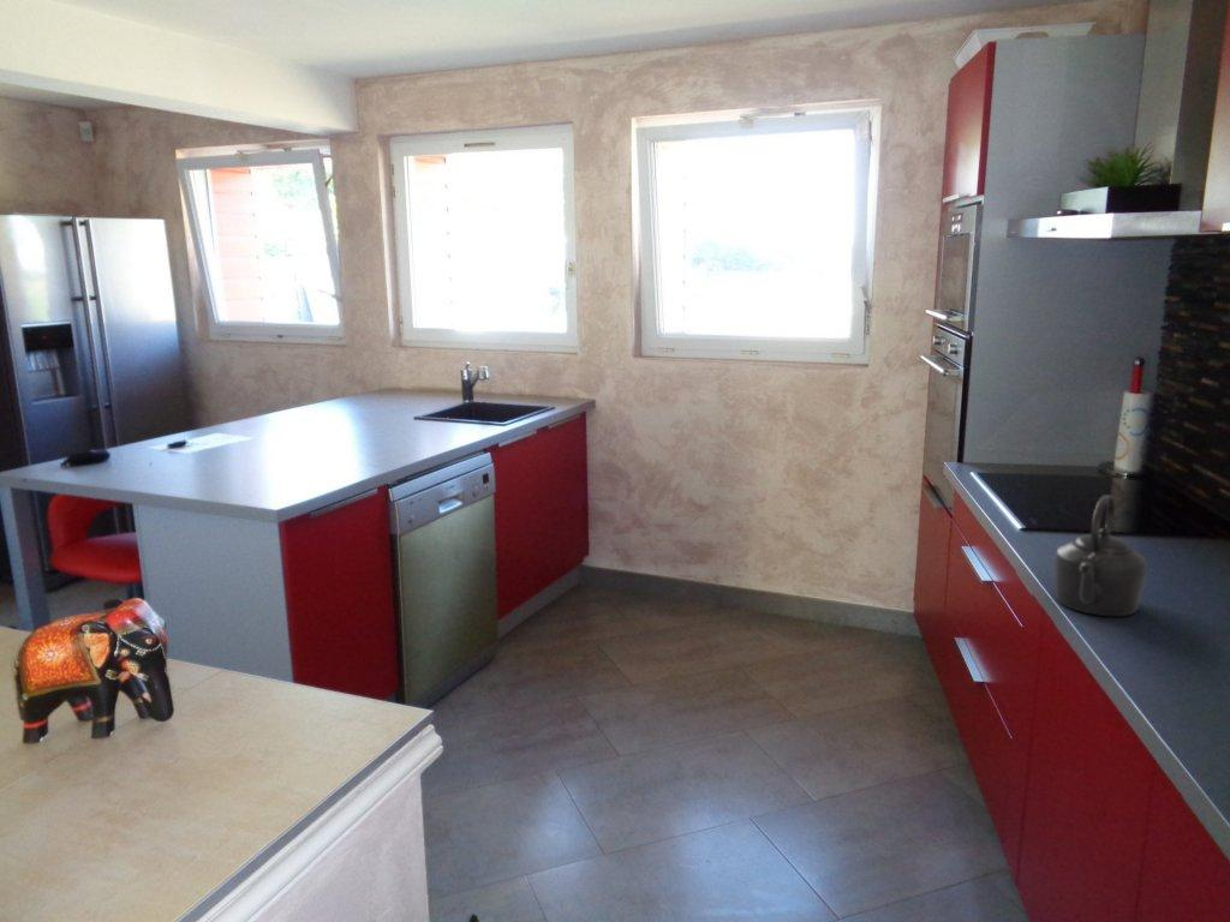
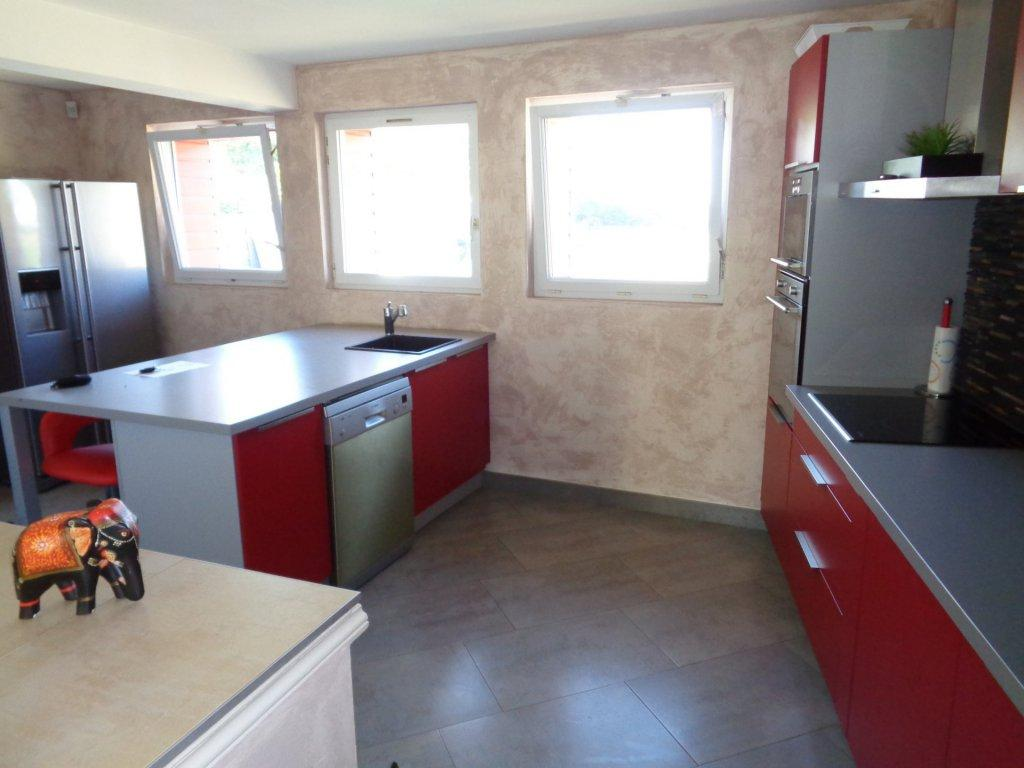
- kettle (1097, 556)
